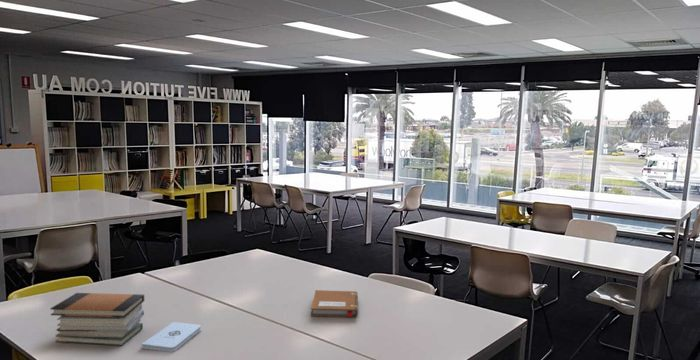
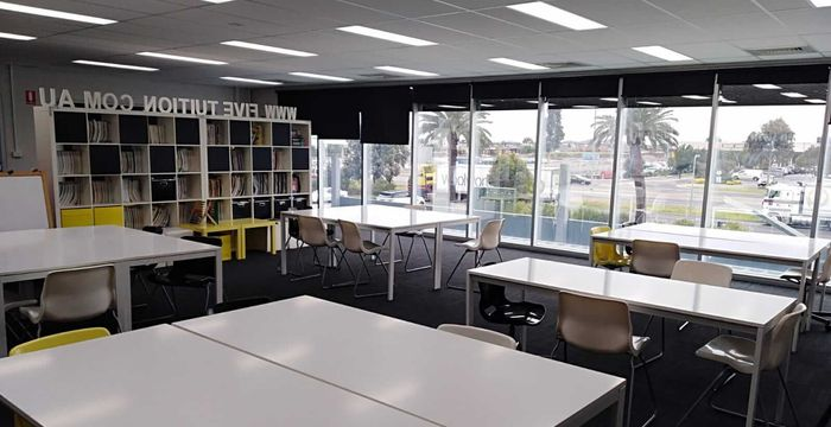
- notepad (173, 336)
- notebook (335, 303)
- book stack (100, 318)
